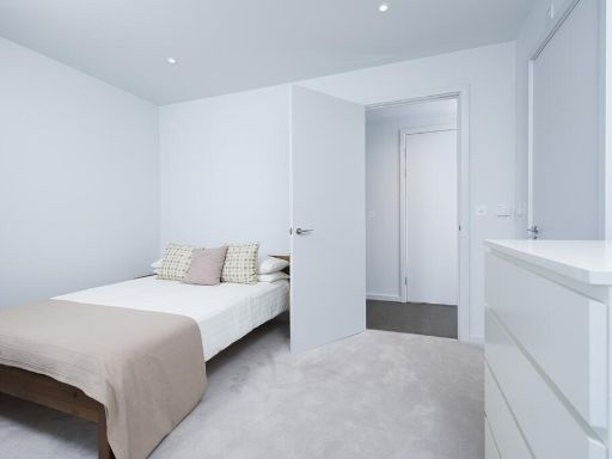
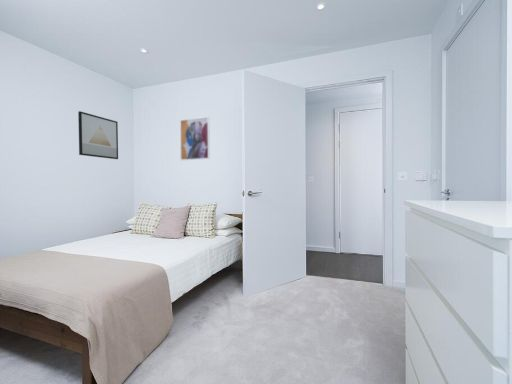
+ wall art (194, 139)
+ wall art (99, 137)
